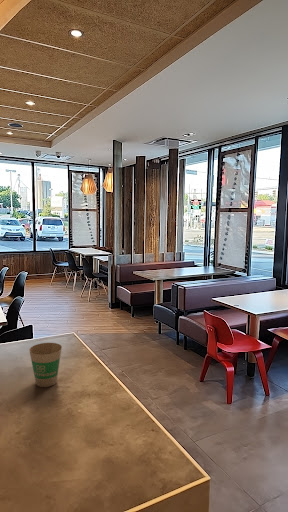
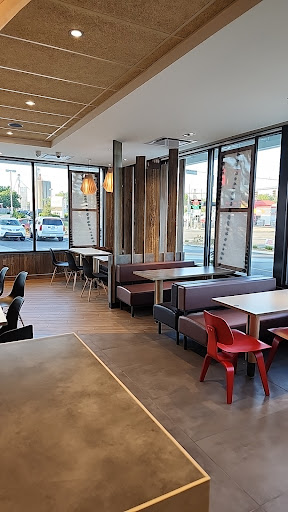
- paper cup (46, 365)
